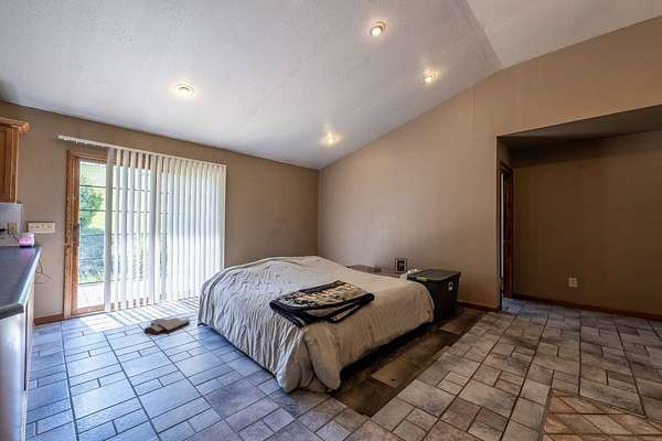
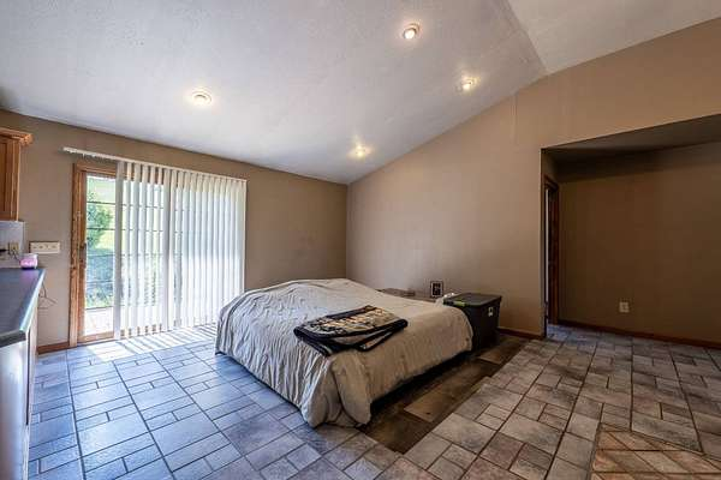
- cardboard box (164, 323)
